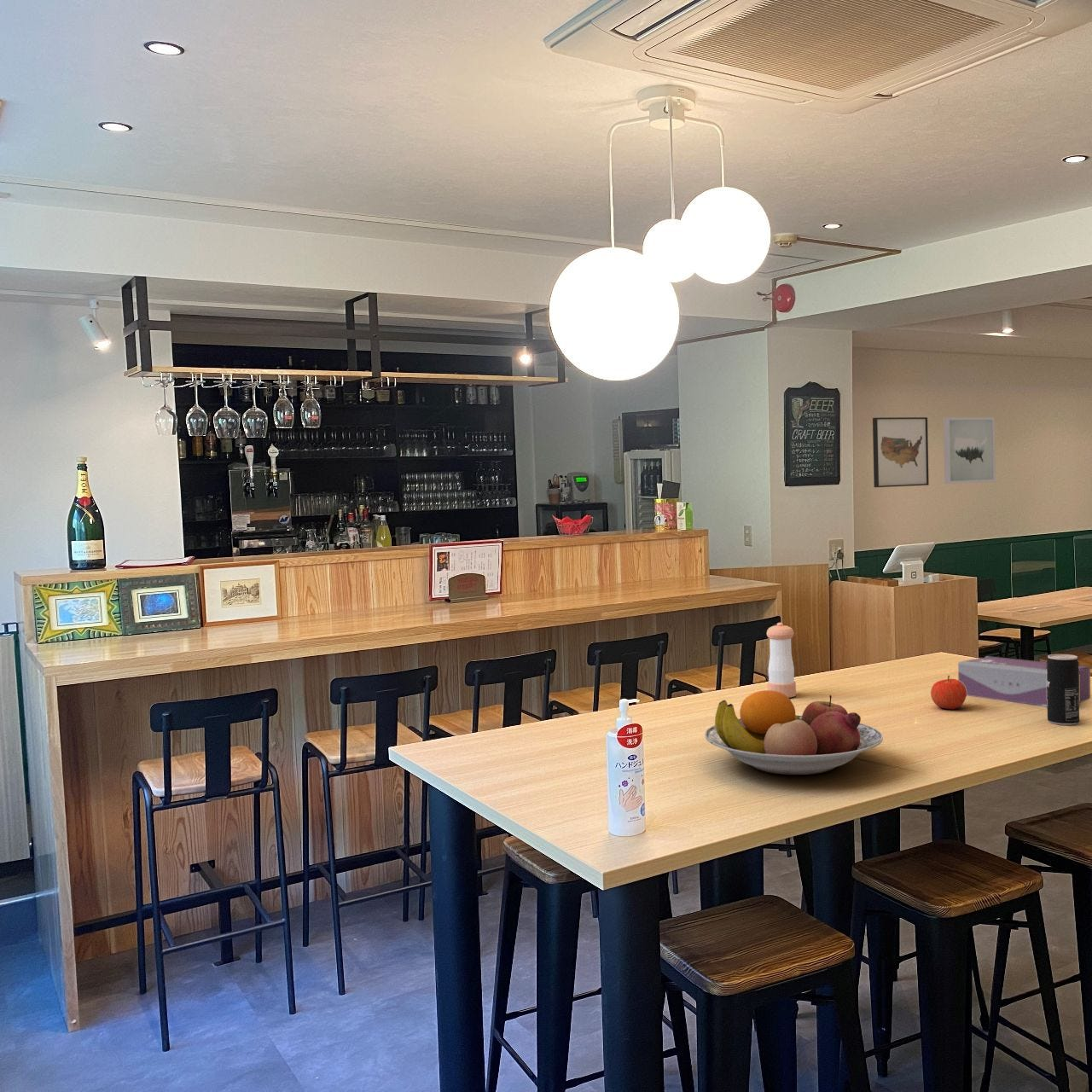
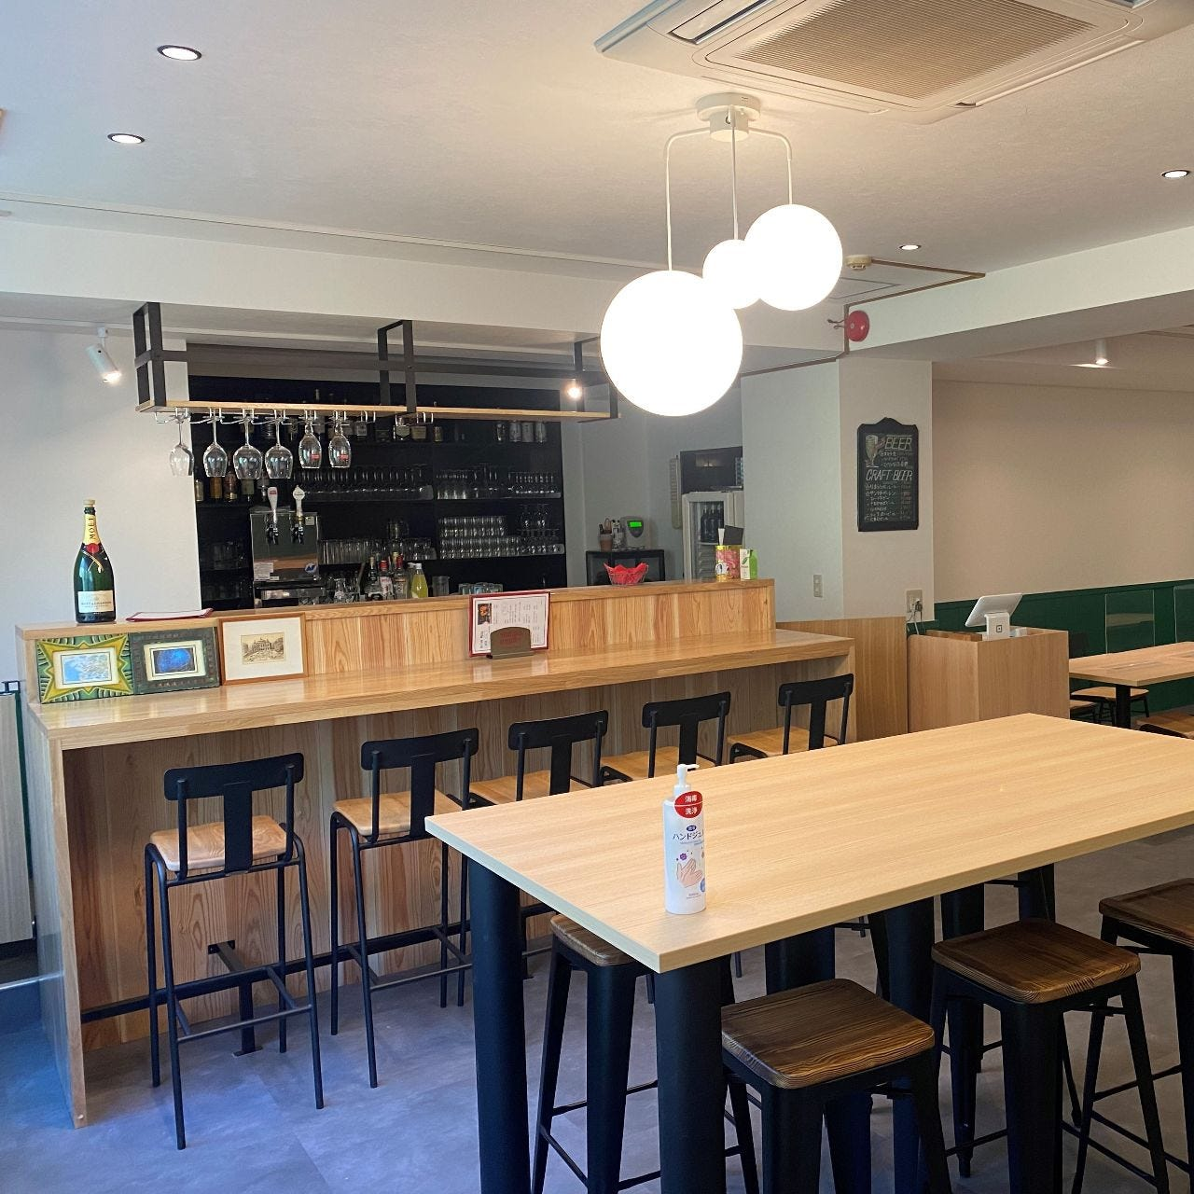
- fruit bowl (792, 727)
- tissue box (1023, 680)
- beverage can (1063, 689)
- apple (949, 691)
- wall art (901, 451)
- pepper shaker (781, 659)
- wall art (969, 450)
